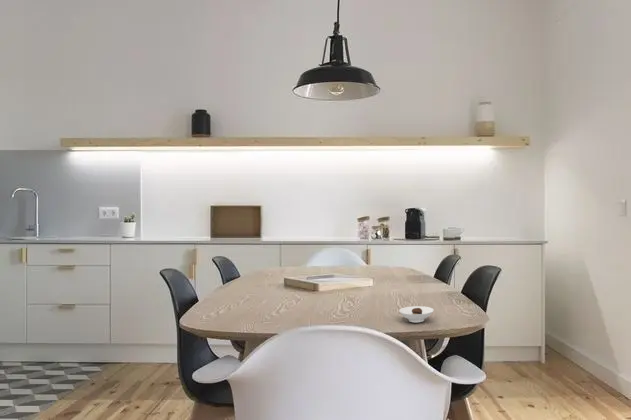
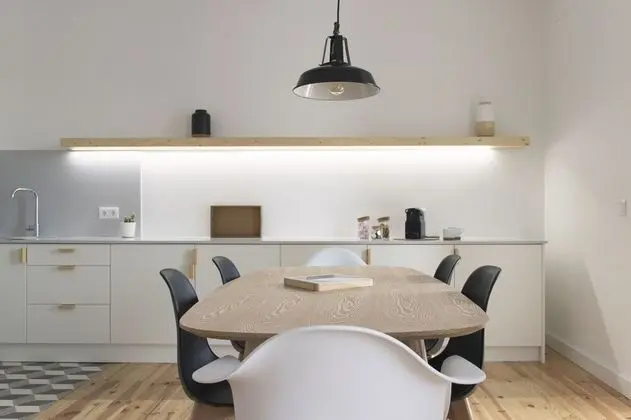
- saucer (416, 314)
